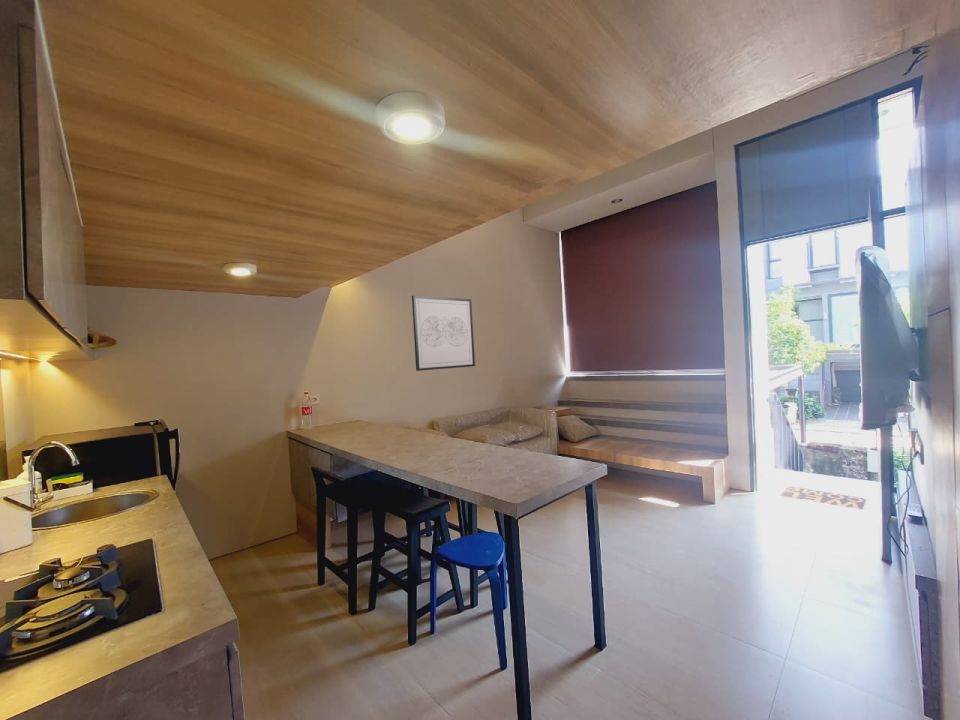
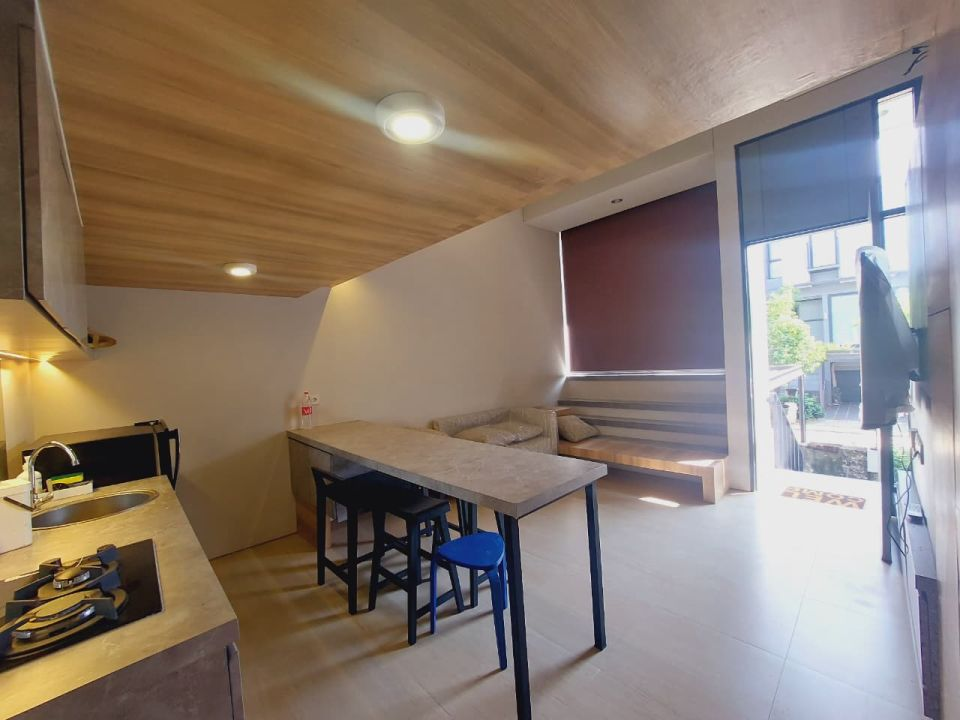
- wall art (445, 333)
